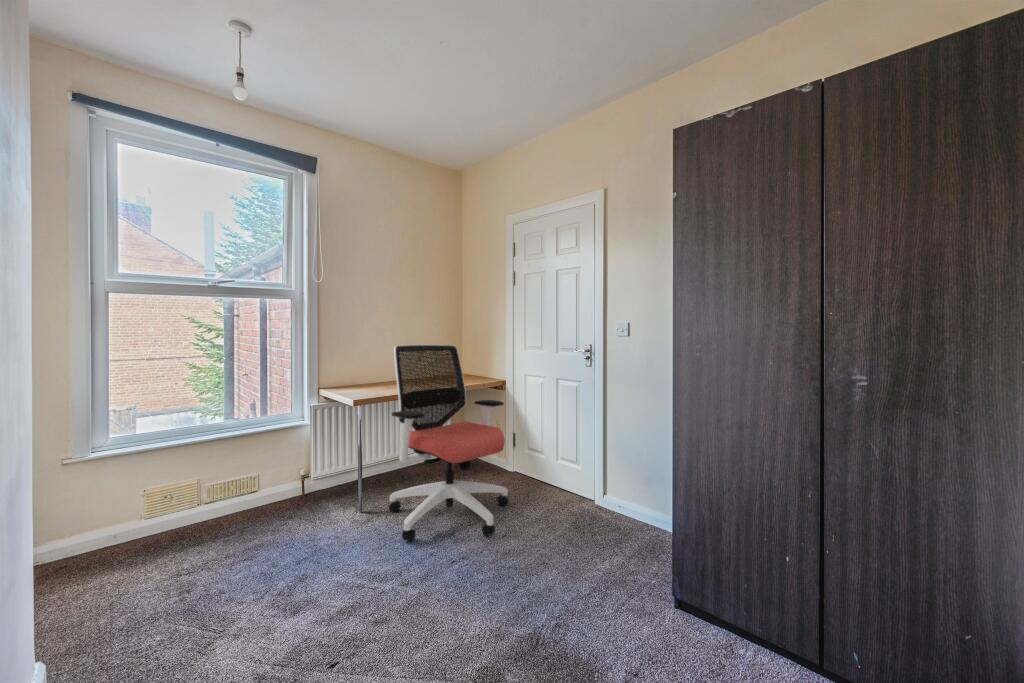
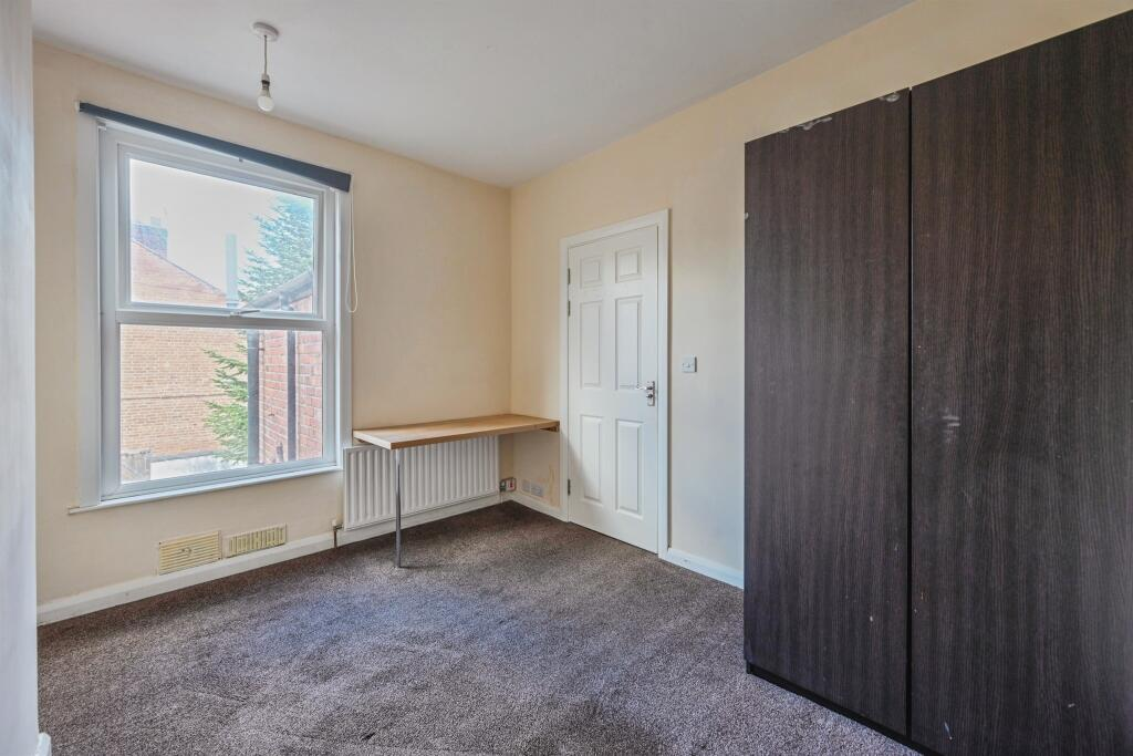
- office chair (452, 431)
